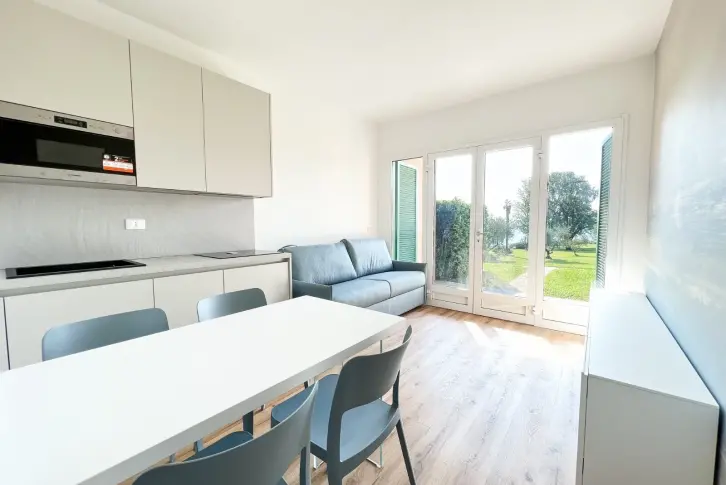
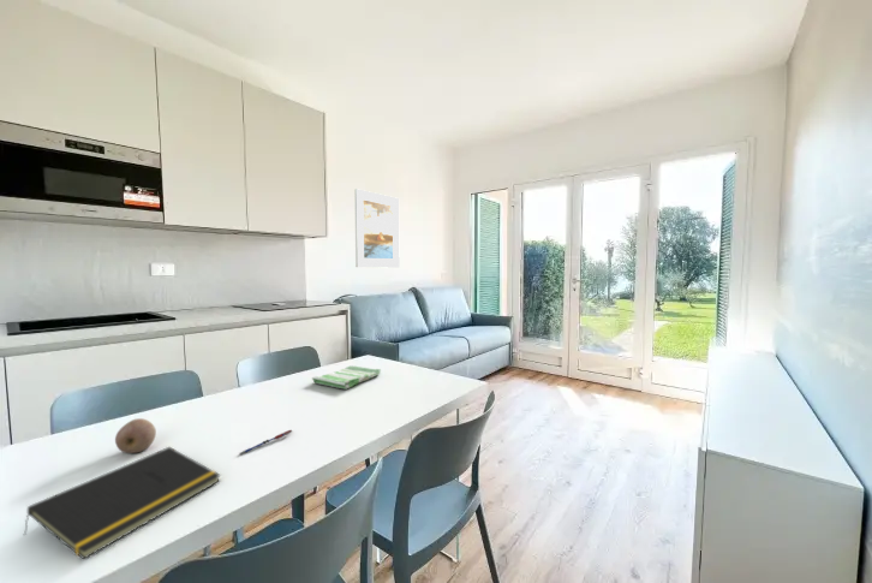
+ fruit (135, 435)
+ notepad (133, 492)
+ dish towel (347, 375)
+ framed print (378, 231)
+ pen (267, 440)
